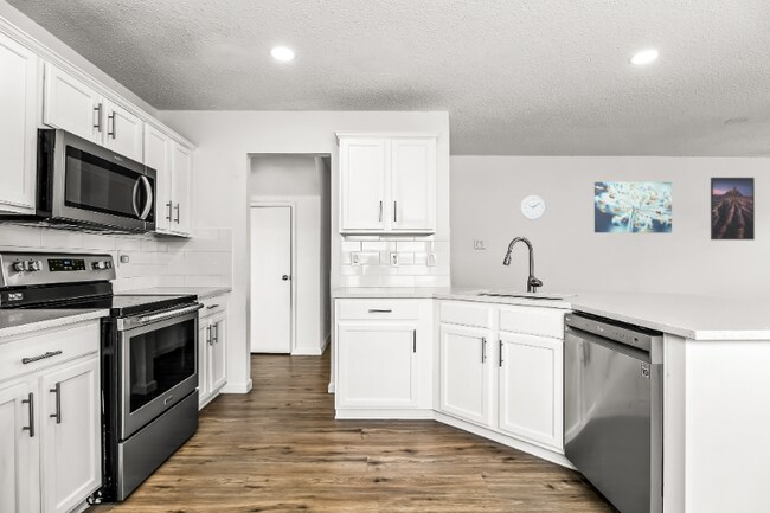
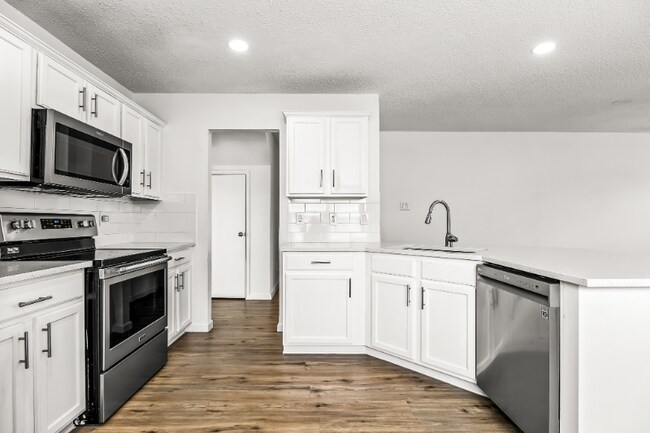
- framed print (732, 209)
- wall art (633, 207)
- wall clock (532, 207)
